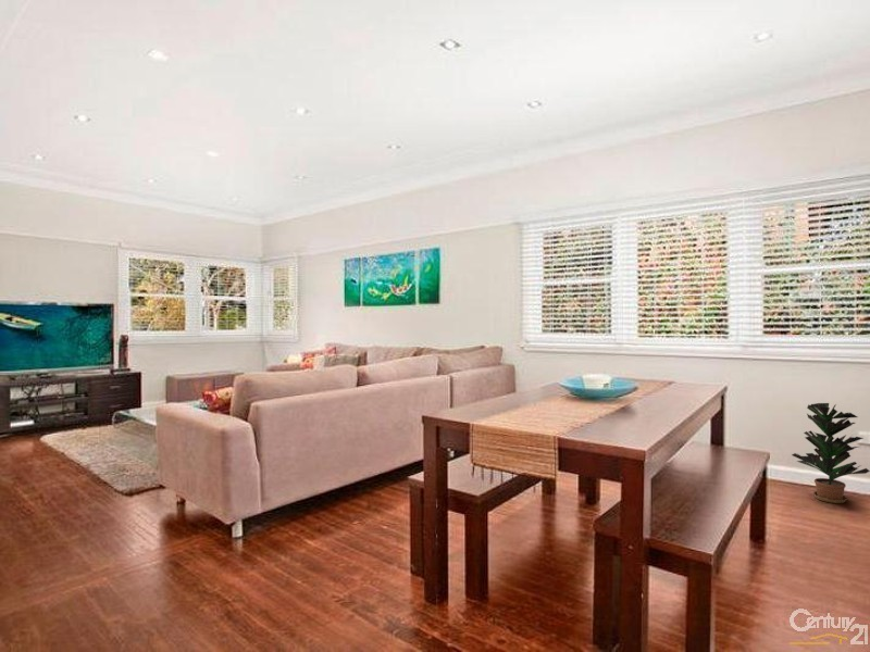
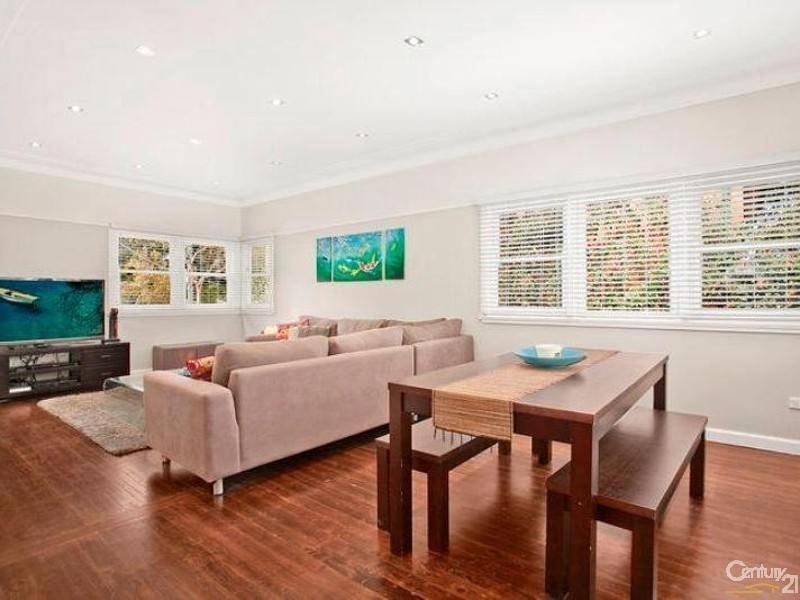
- potted plant (829, 450)
